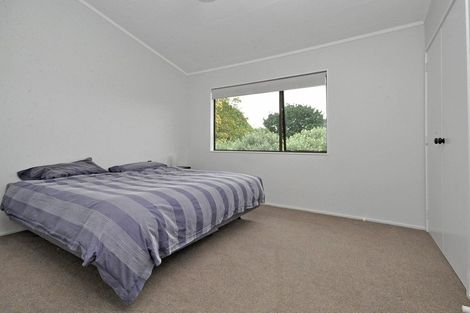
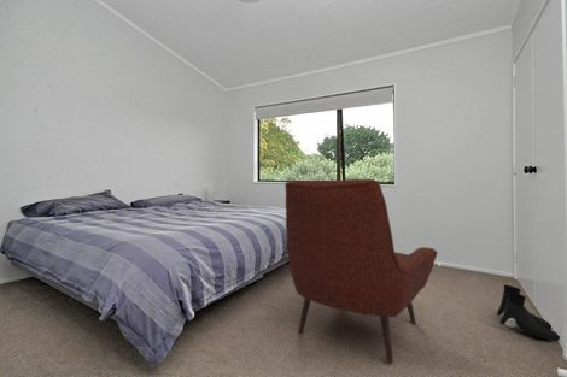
+ boots (526, 310)
+ chair (353, 255)
